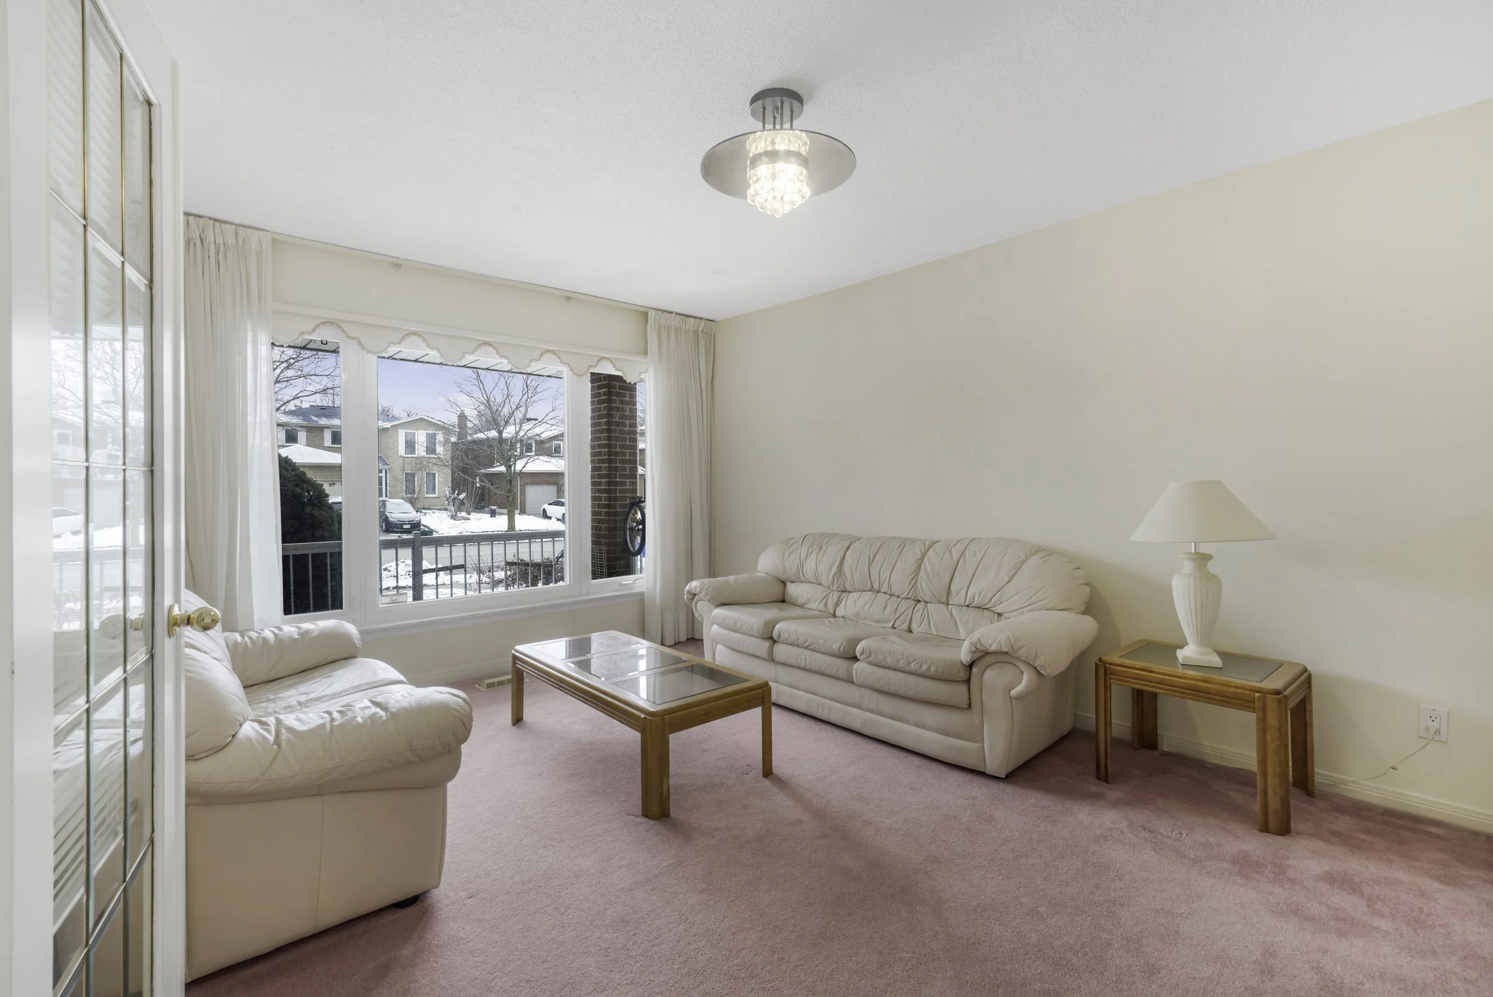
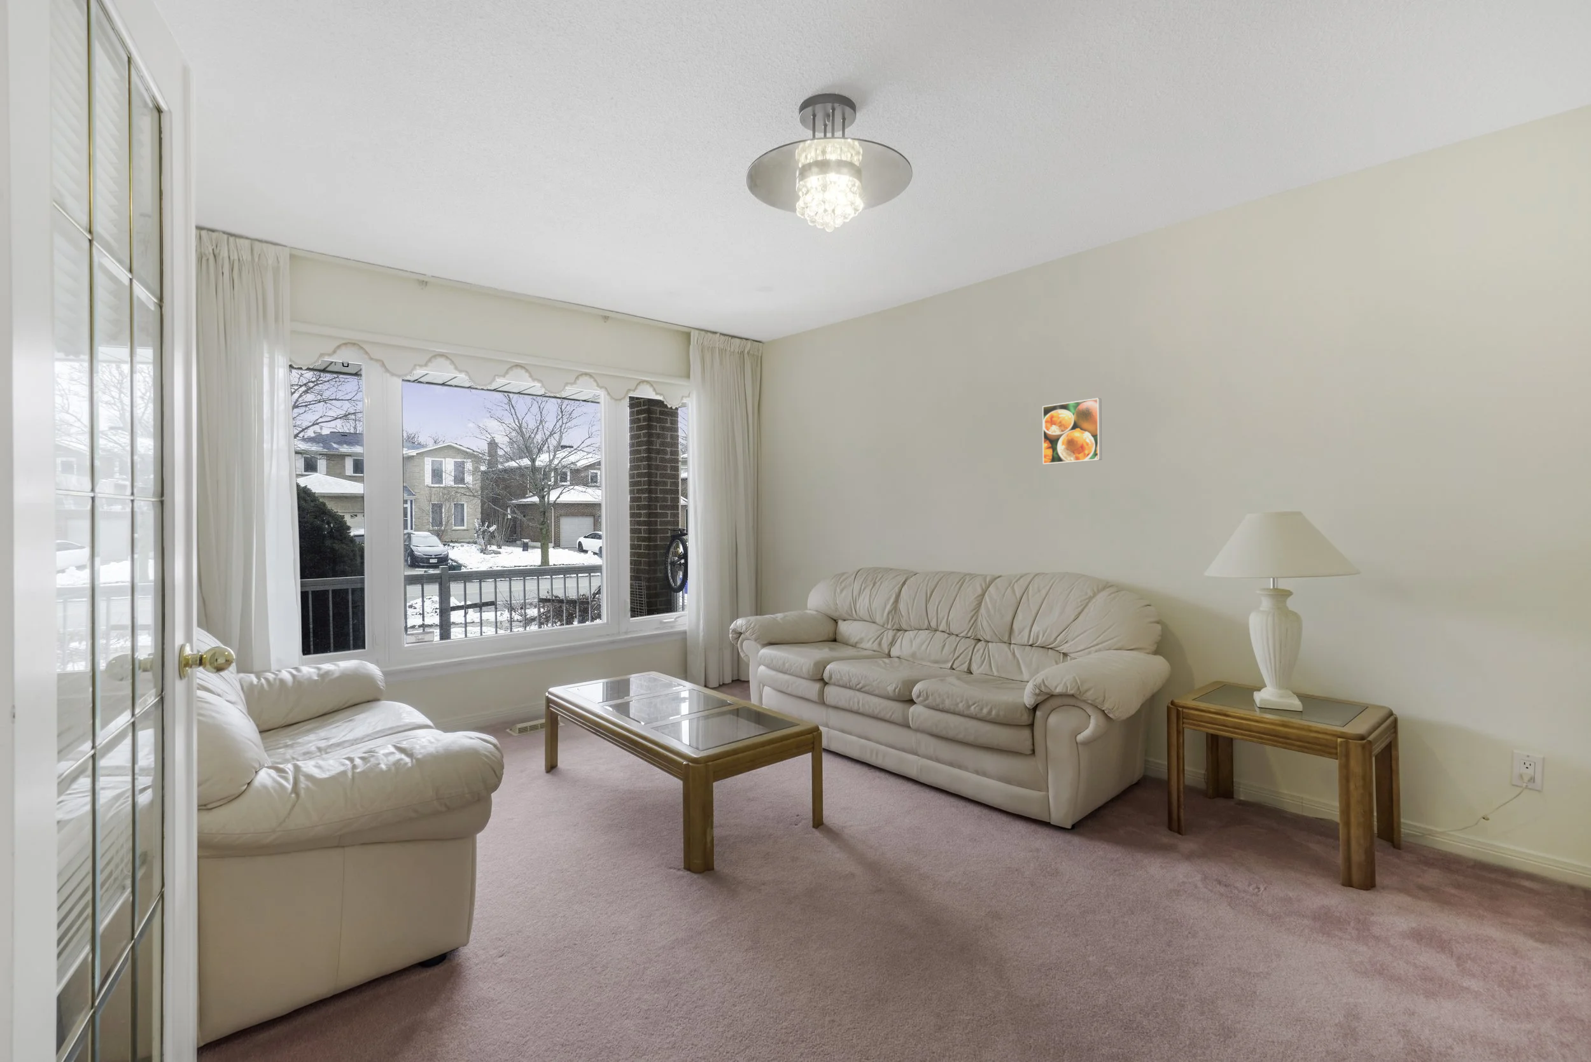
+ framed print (1071, 433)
